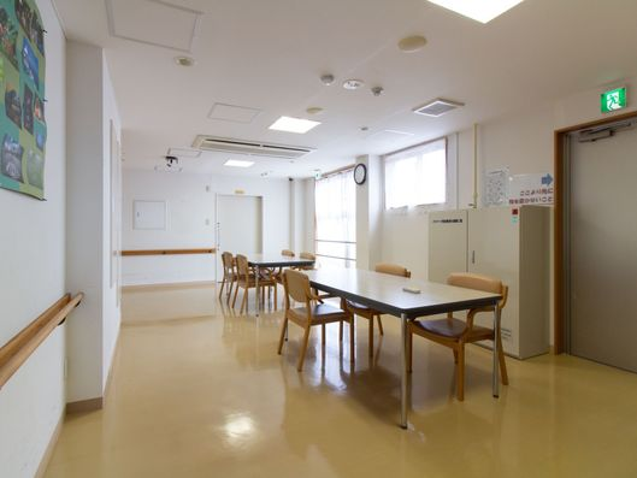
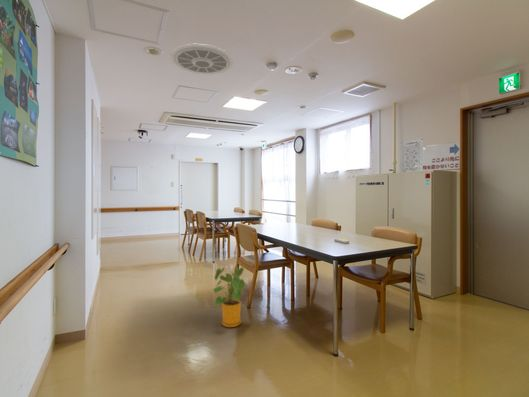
+ house plant (229, 296)
+ ceiling vent (202, 62)
